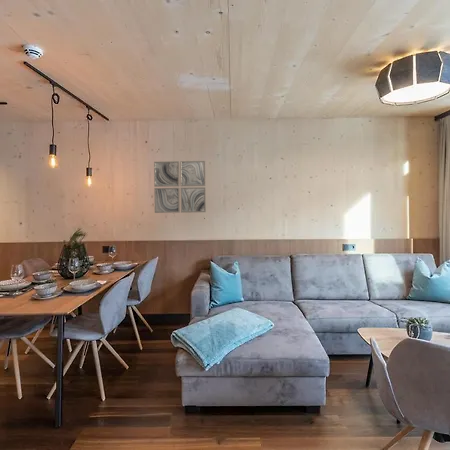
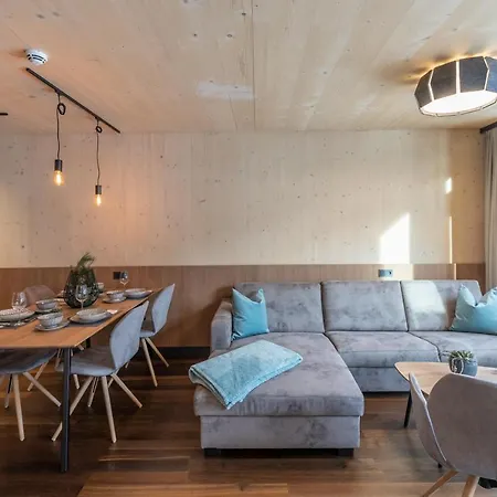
- wall art (179, 188)
